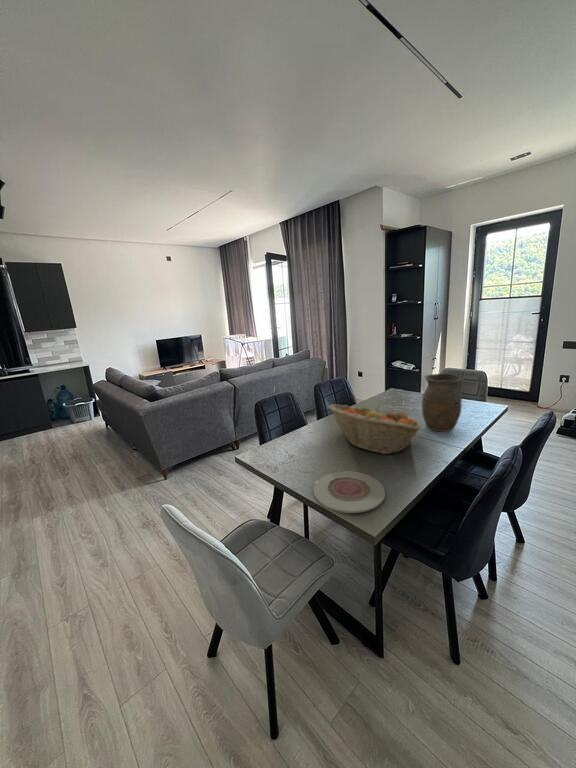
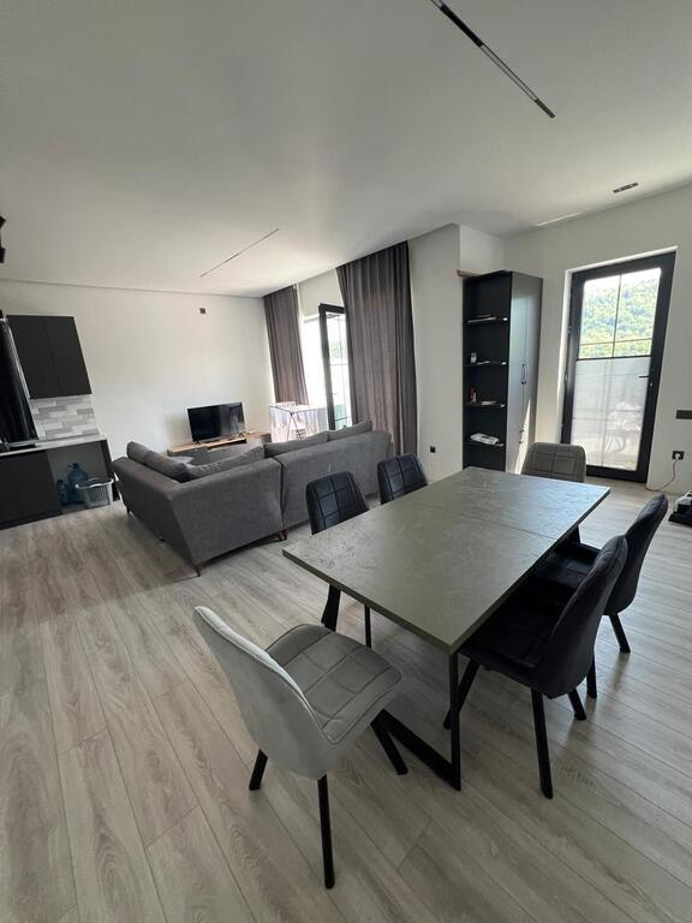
- fruit basket (372, 422)
- vase (441, 403)
- plate (348, 489)
